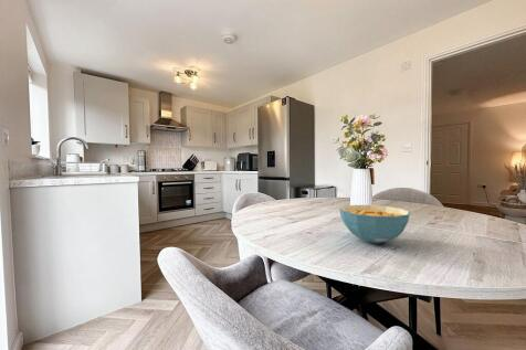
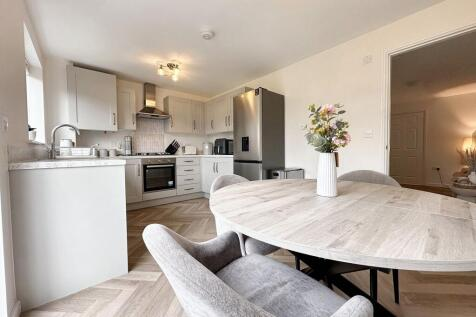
- cereal bowl (372, 224)
